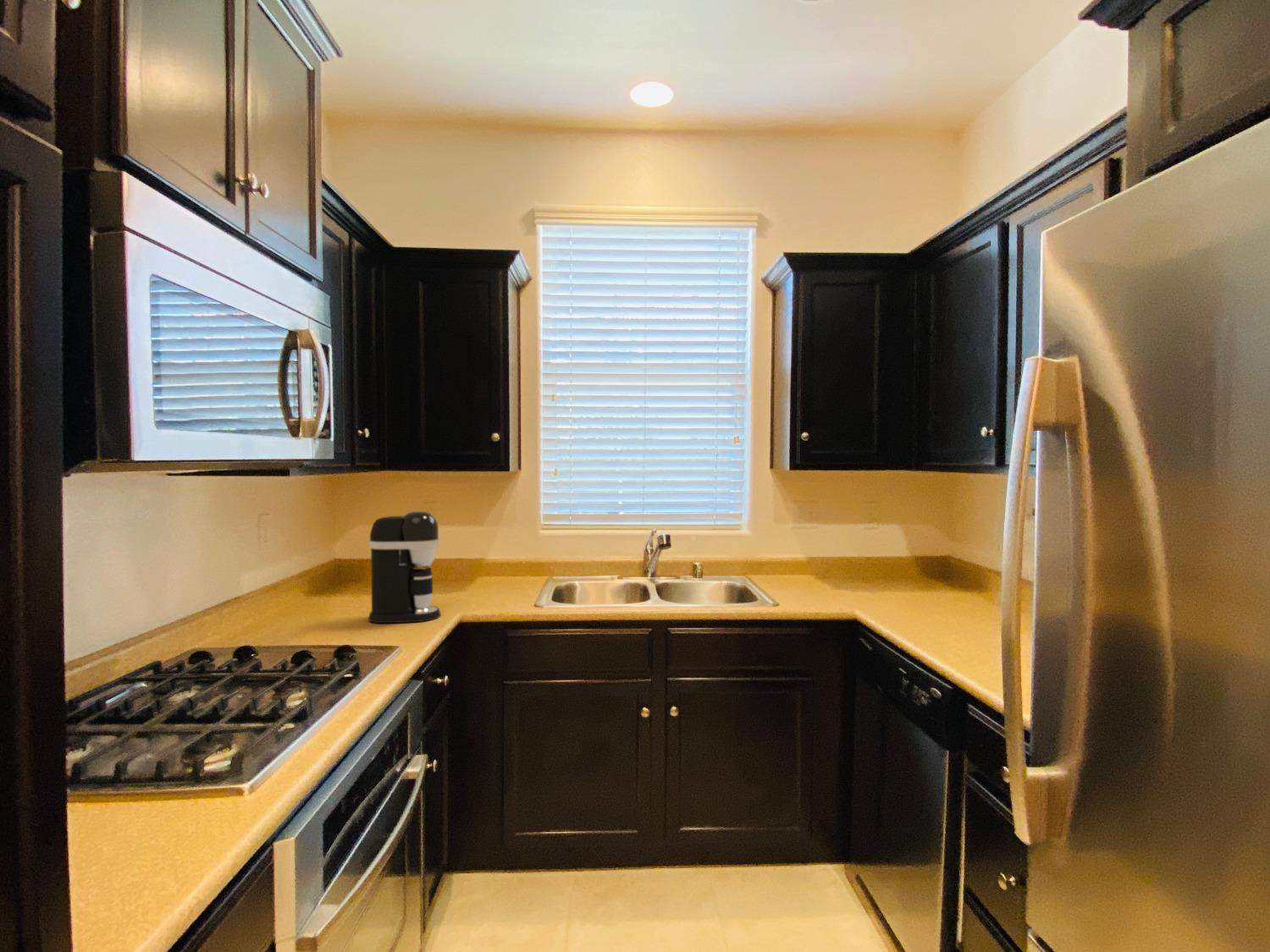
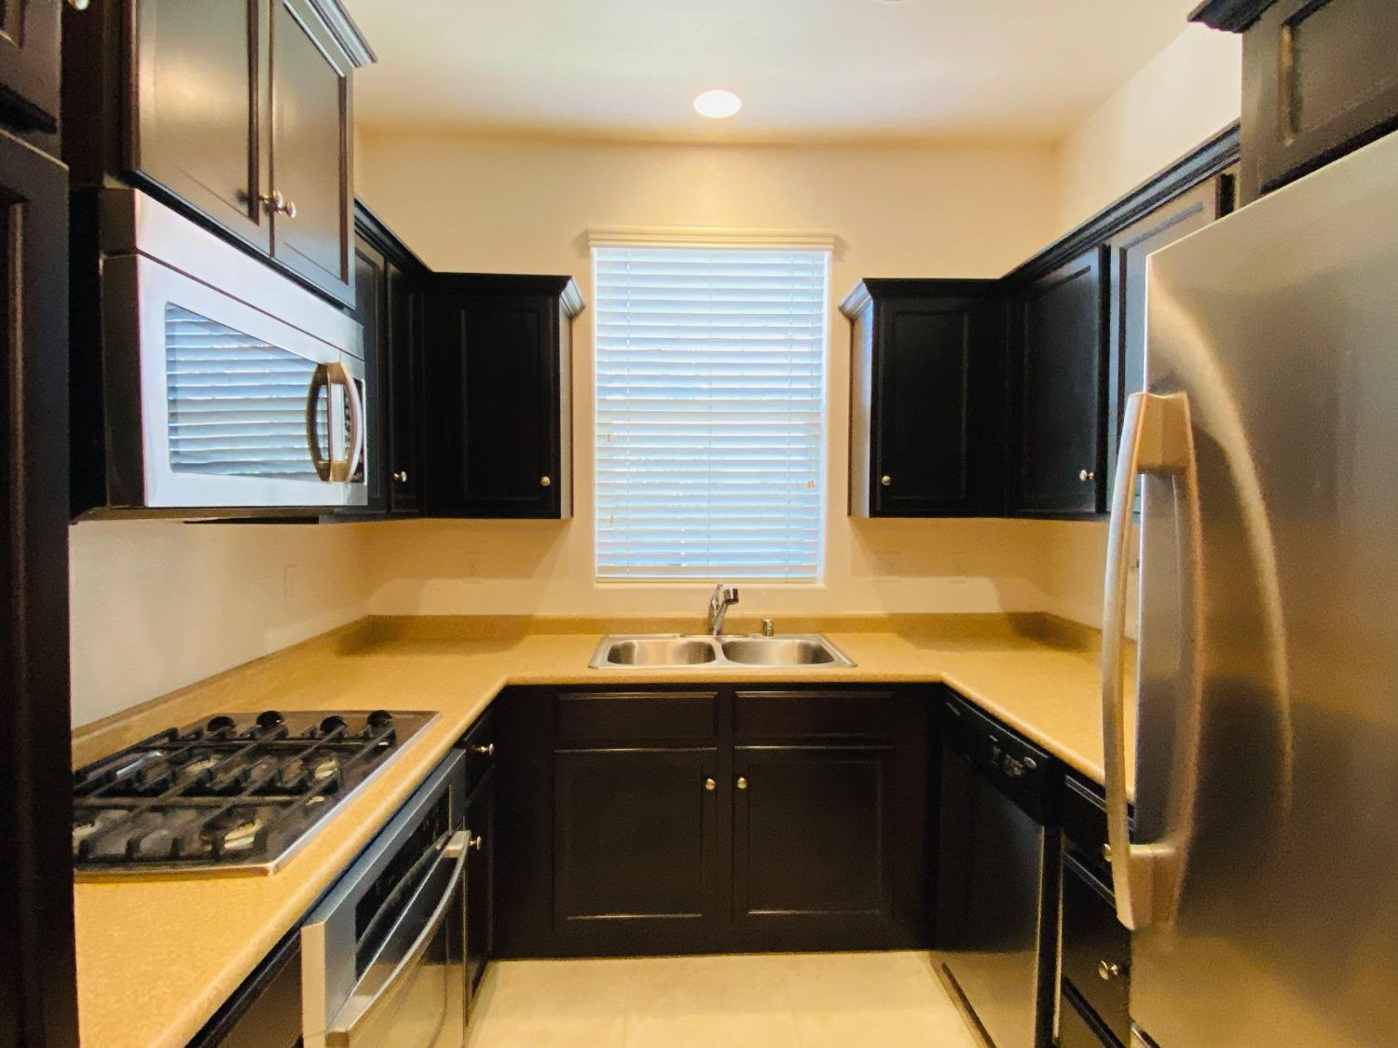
- coffee maker (405, 564)
